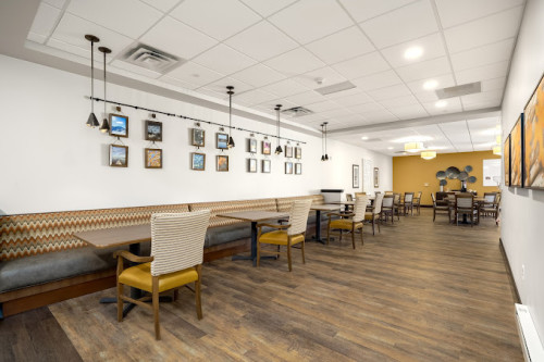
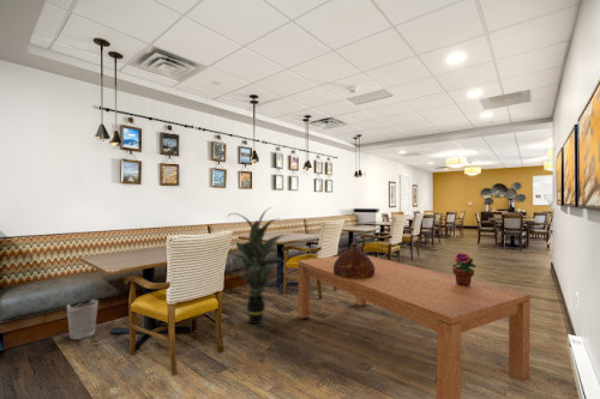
+ ceramic jug (353, 258)
+ potted flower (463, 267)
+ indoor plant (259, 264)
+ wastebasket (82, 319)
+ dining table (389, 307)
